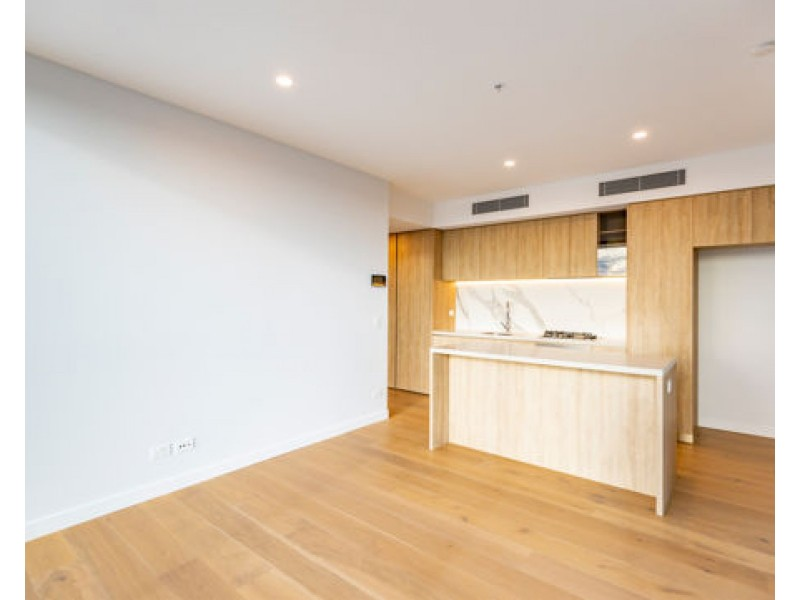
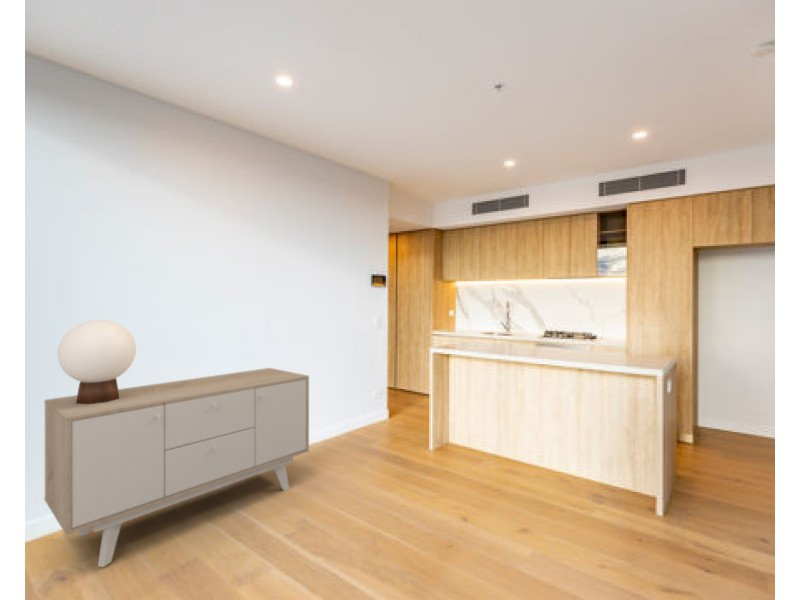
+ sideboard (196, 447)
+ table lamp (98, 359)
